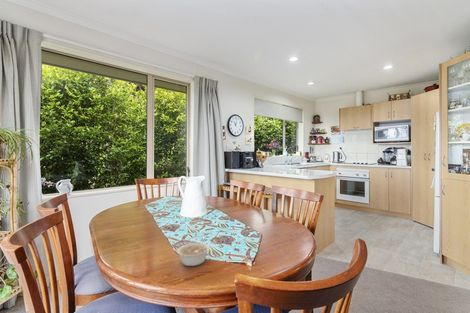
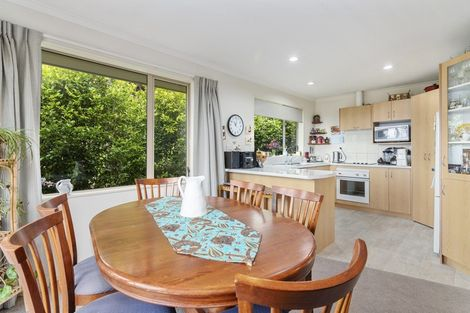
- legume (194, 253)
